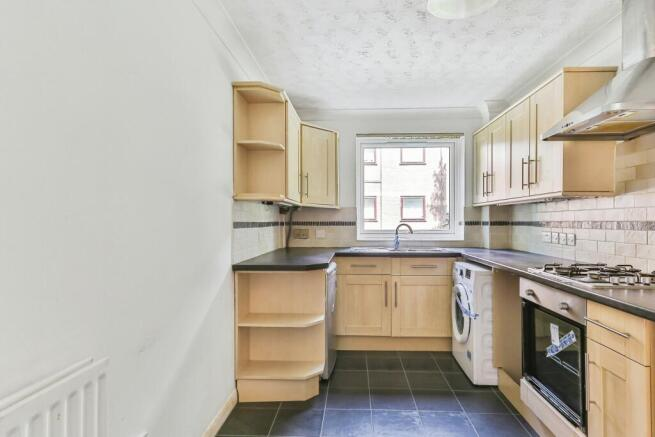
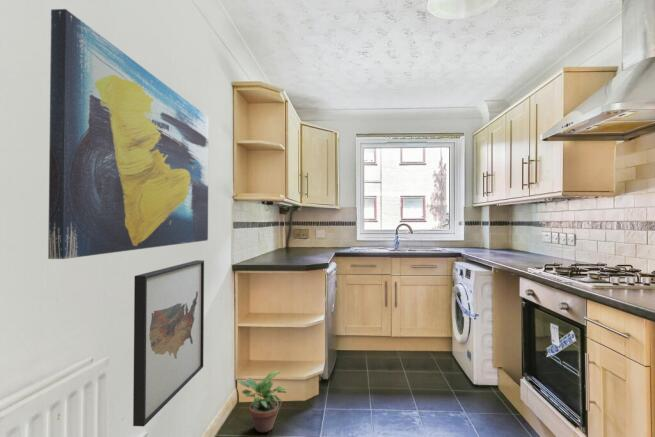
+ wall art (155, 163)
+ potted plant (259, 403)
+ wall art (174, 329)
